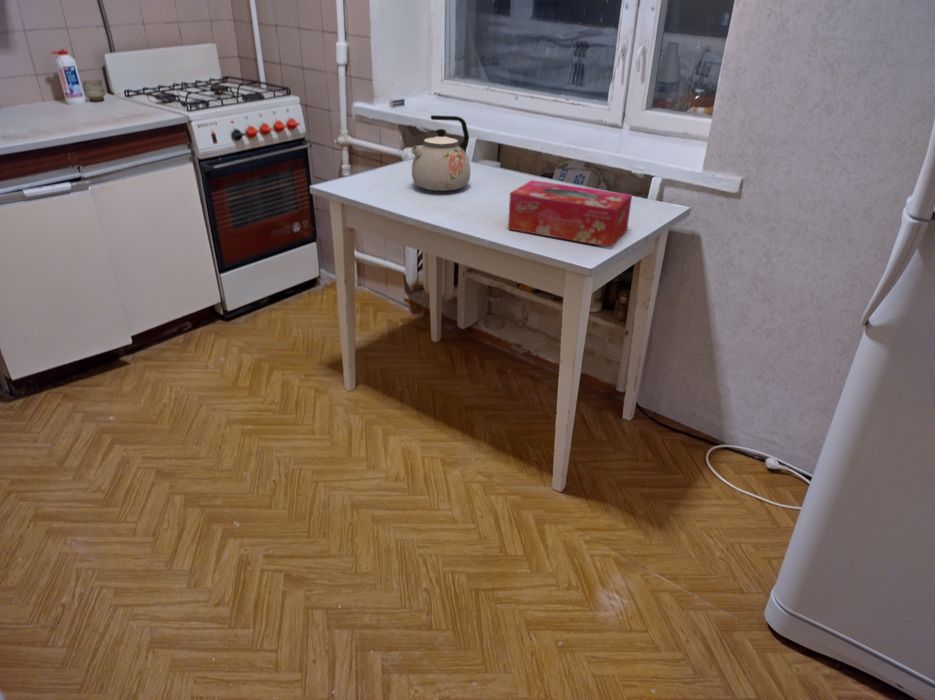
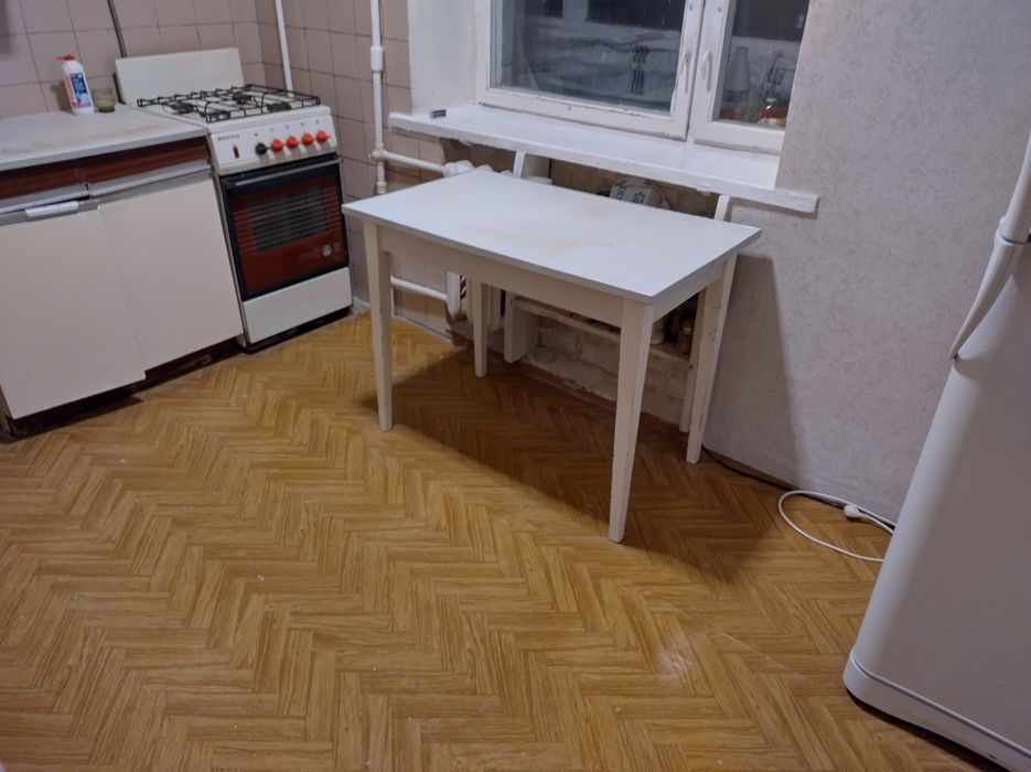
- kettle (440, 152)
- tissue box (569, 212)
